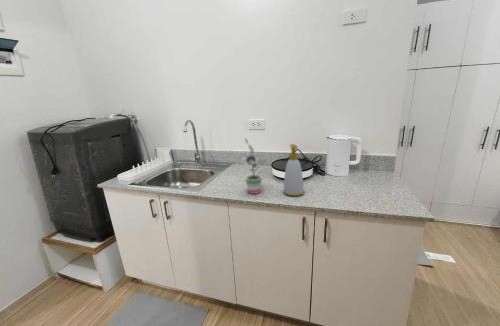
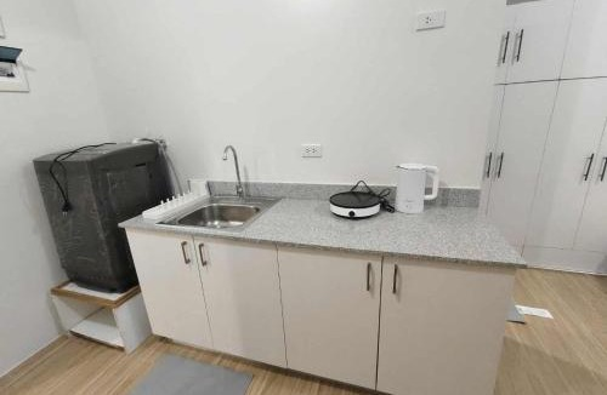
- soap bottle (293, 169)
- potted plant (256, 166)
